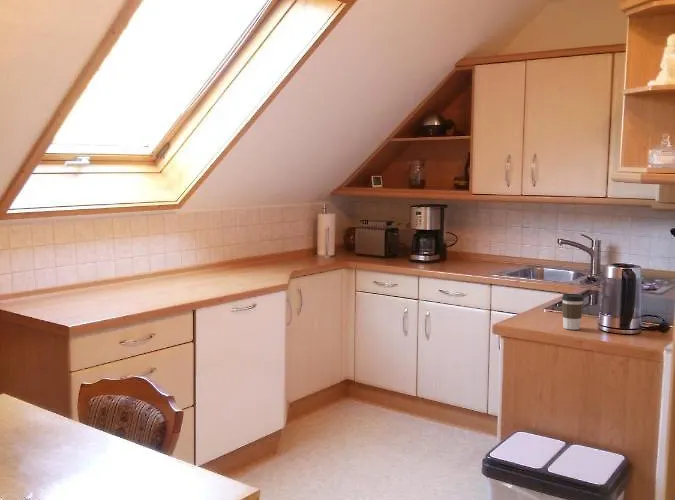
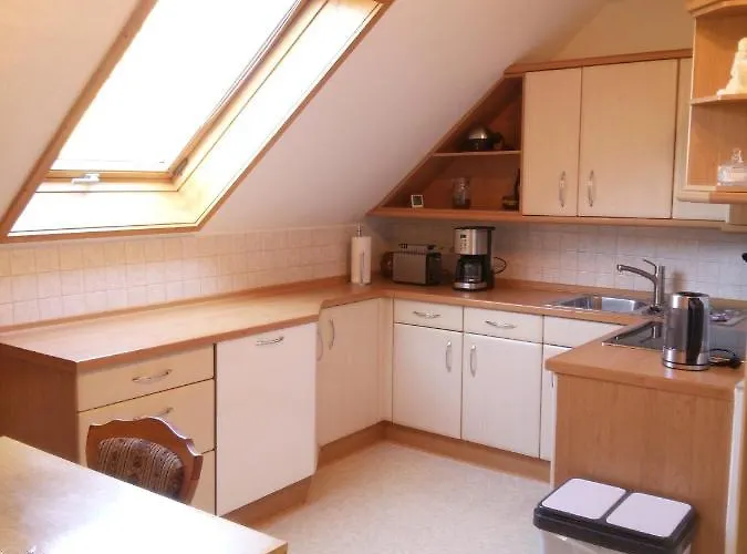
- coffee cup (572, 311)
